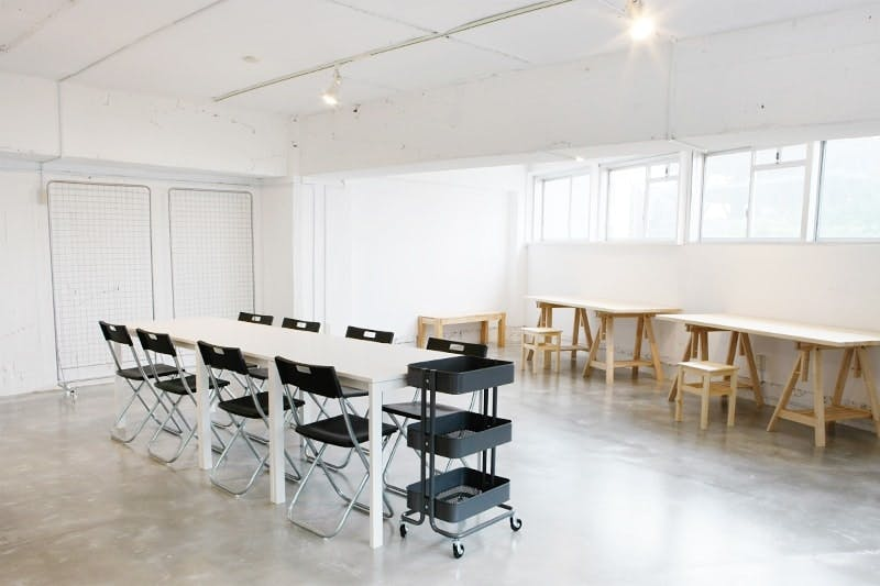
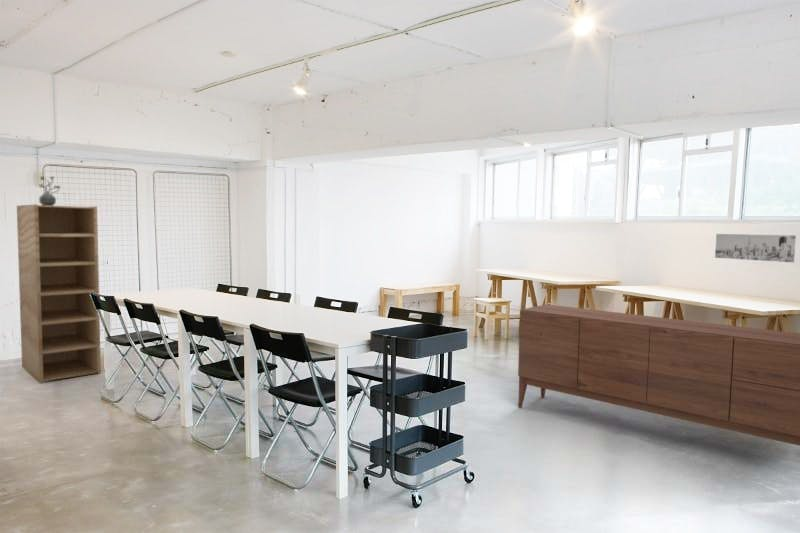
+ potted plant (49, 190)
+ wall art (752, 247)
+ sideboard (658, 377)
+ bookshelf (58, 289)
